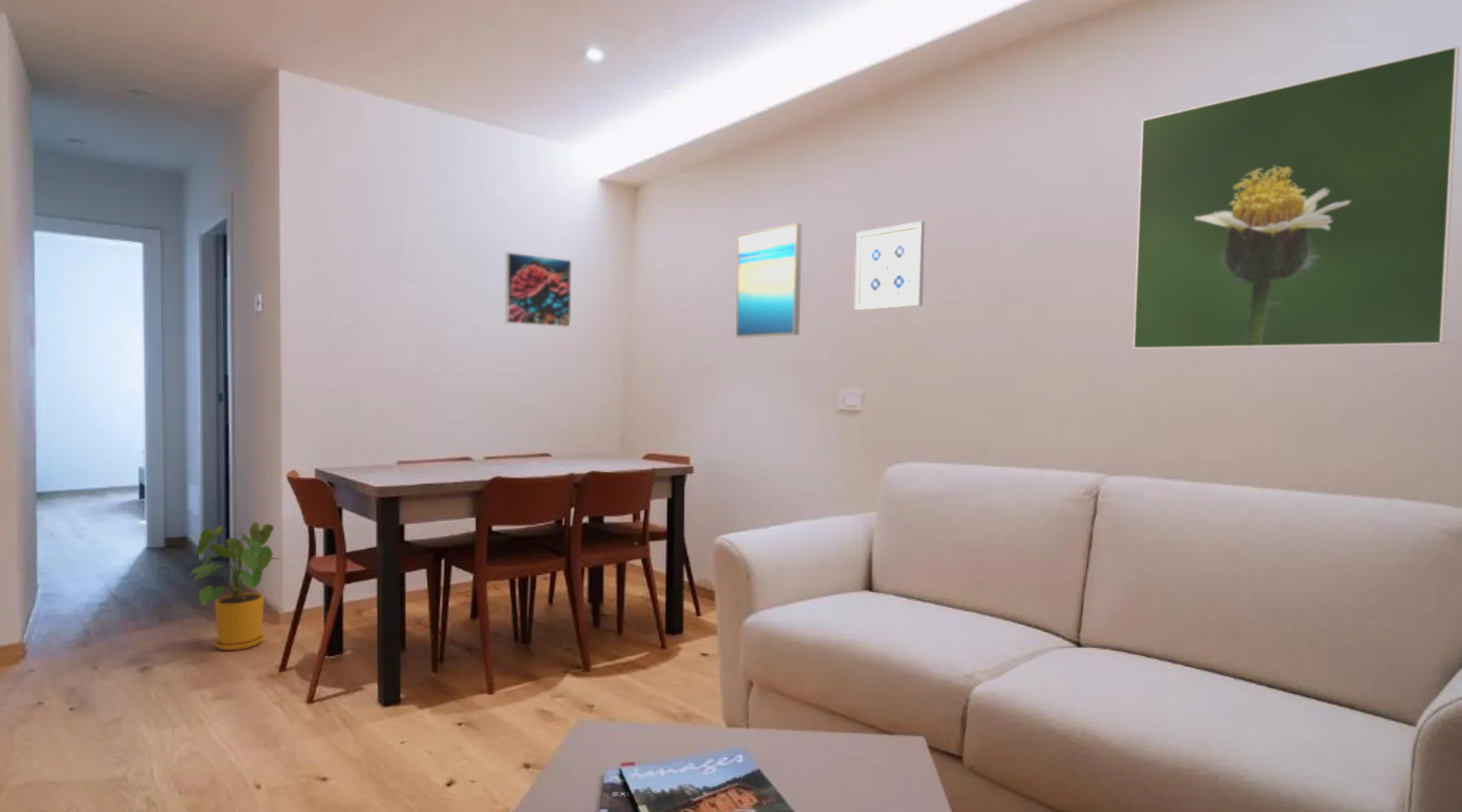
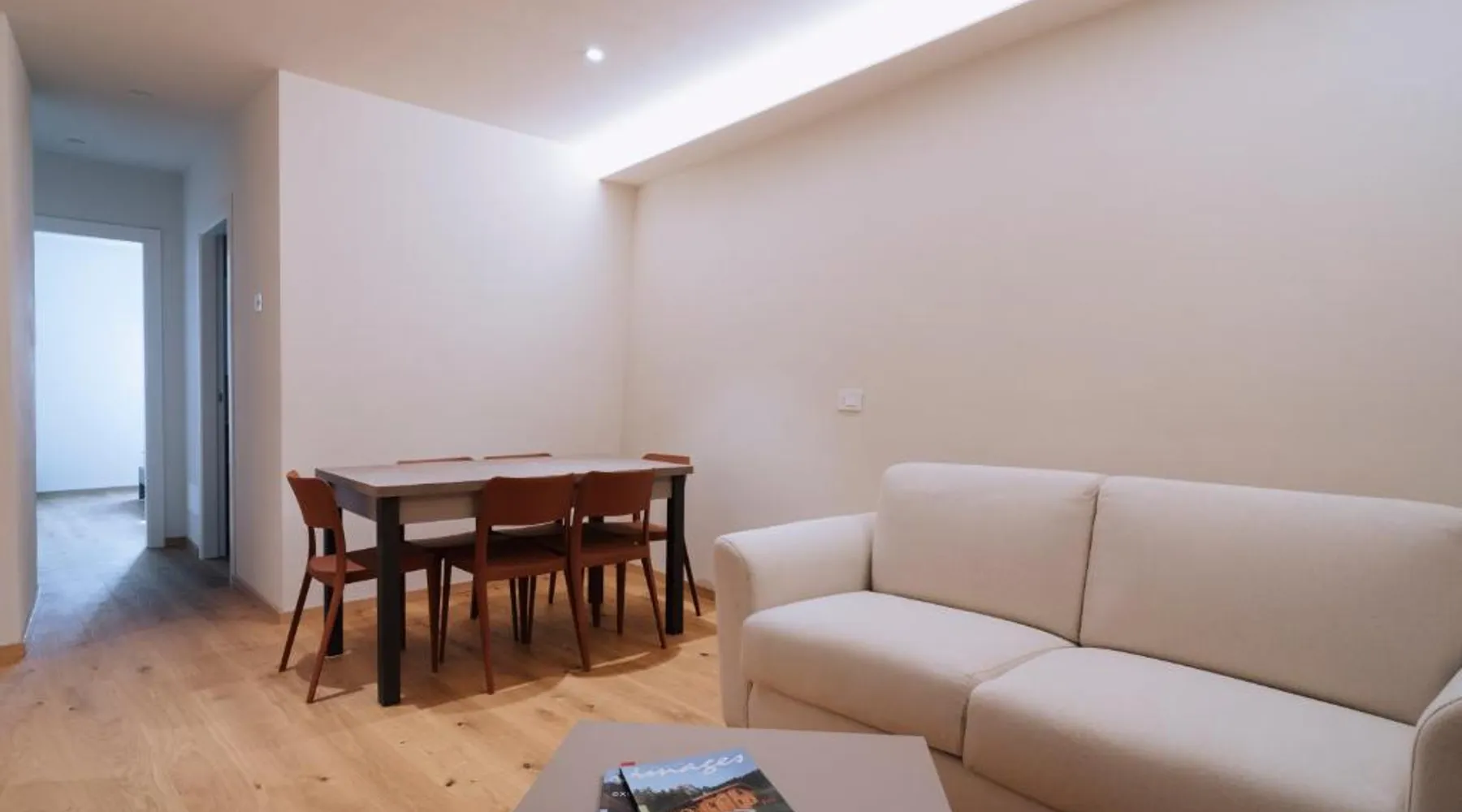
- wall art (888, 267)
- wall art (767, 283)
- house plant (235, 586)
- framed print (1274, 218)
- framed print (539, 291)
